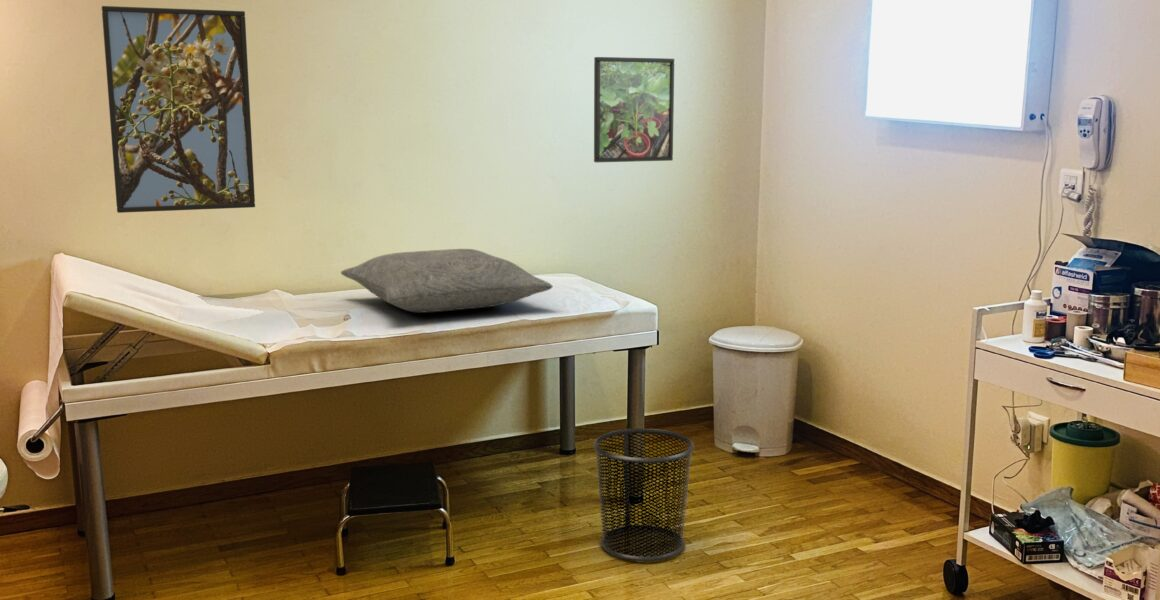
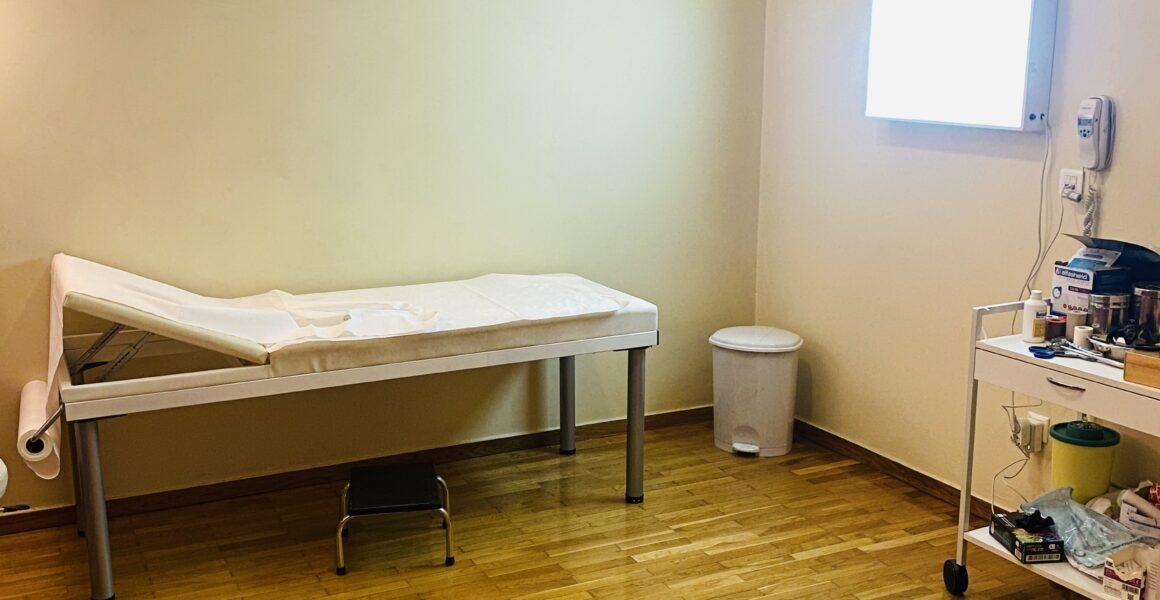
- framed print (634, 110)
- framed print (181, 110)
- waste bin (642, 493)
- pillow (443, 279)
